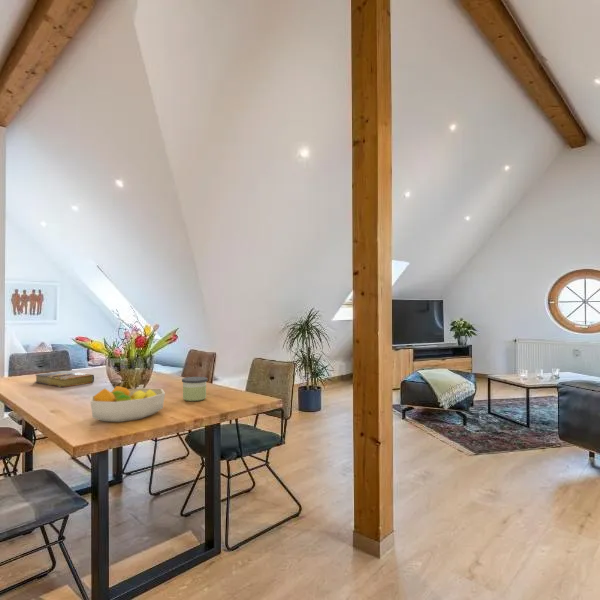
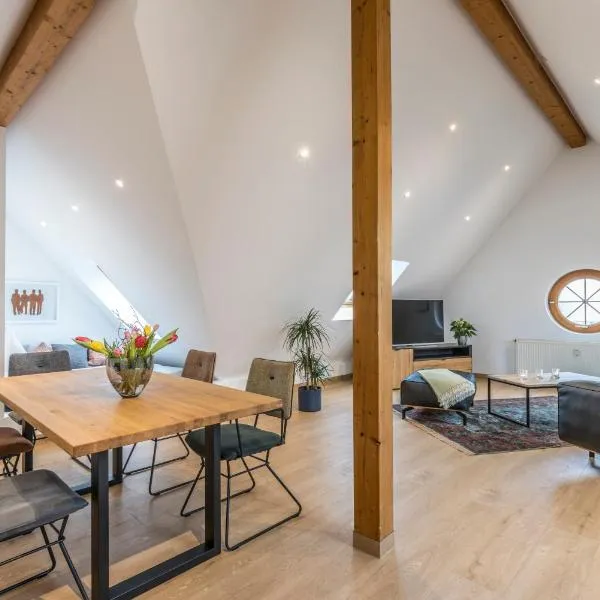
- candle (194, 388)
- fruit bowl (128, 400)
- book (64, 378)
